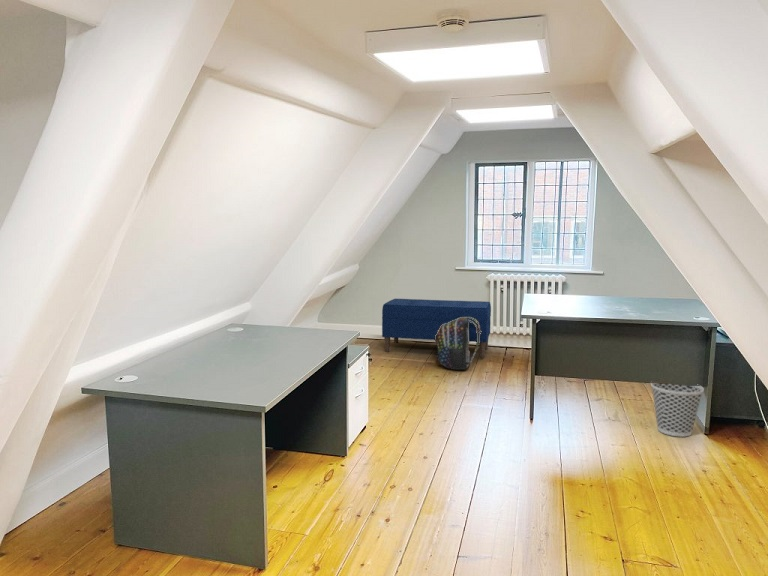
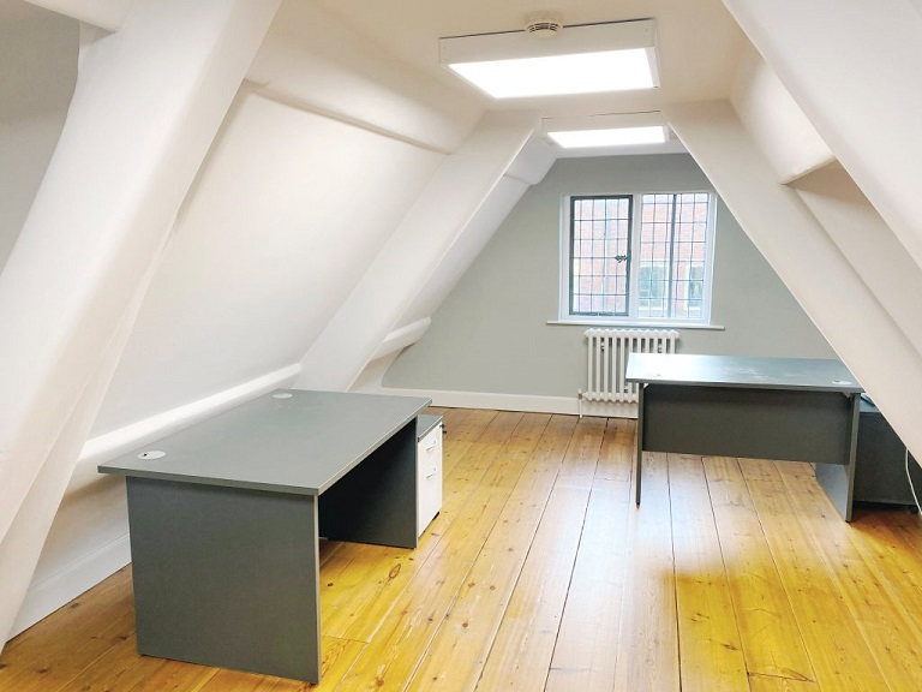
- wastebasket (675, 408)
- bench (437, 326)
- backpack (457, 342)
